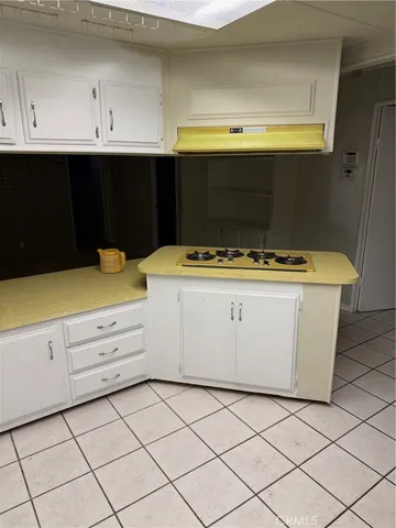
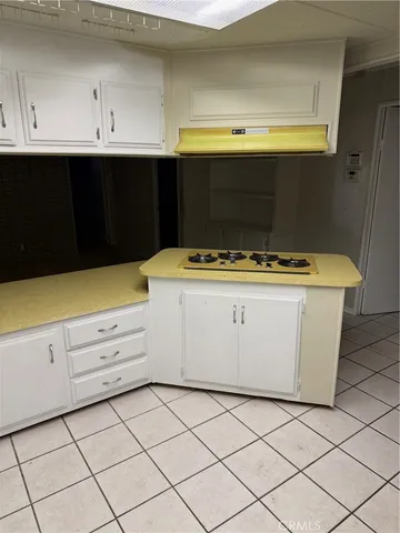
- teapot (110, 260)
